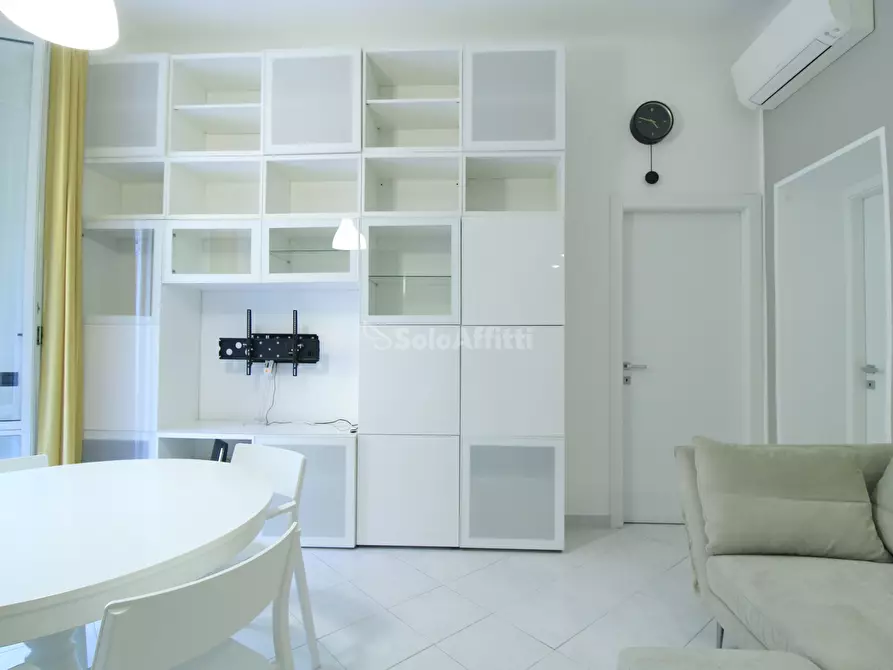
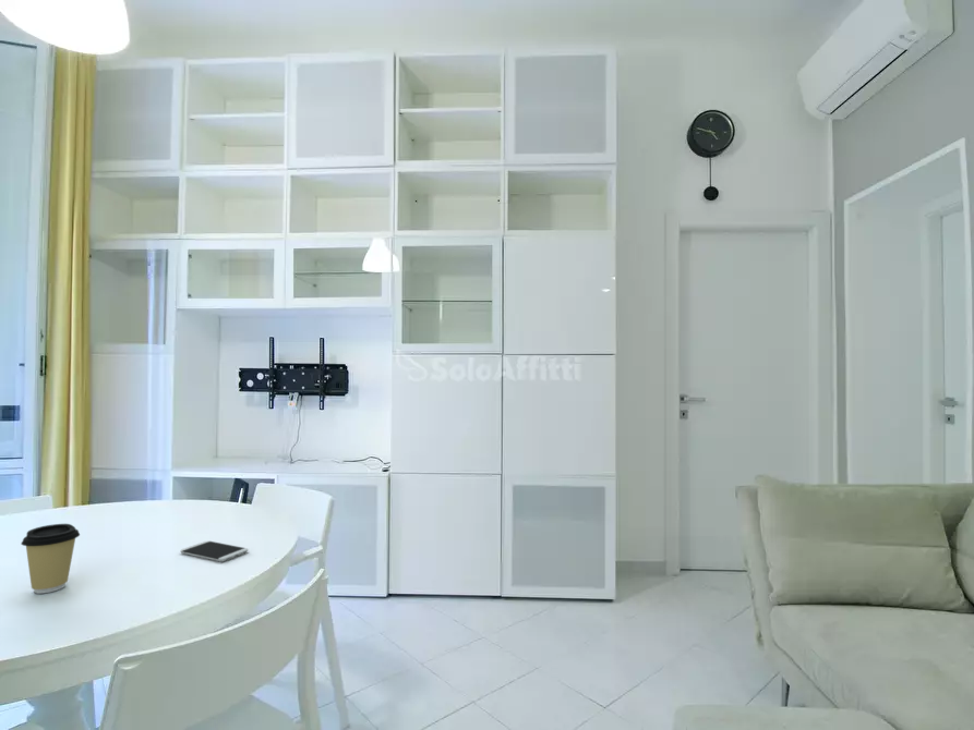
+ smartphone (214, 550)
+ coffee cup (50, 558)
